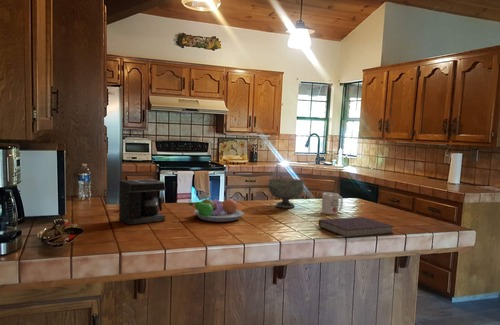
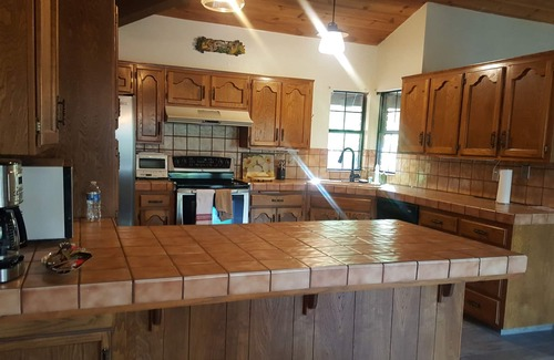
- coffee maker (132, 196)
- notebook (355, 226)
- mug (333, 203)
- fruit bowl (216, 207)
- bowl (285, 192)
